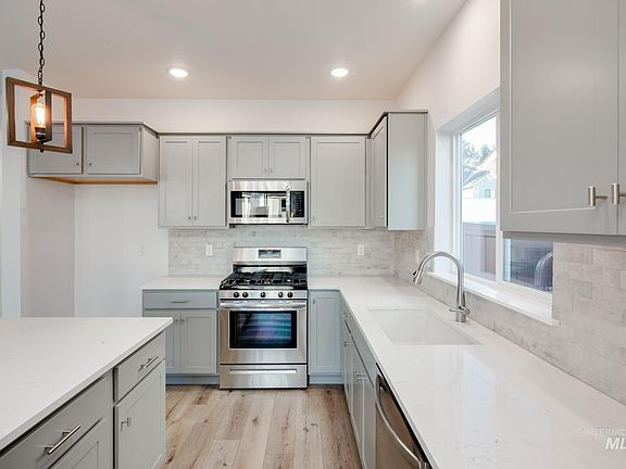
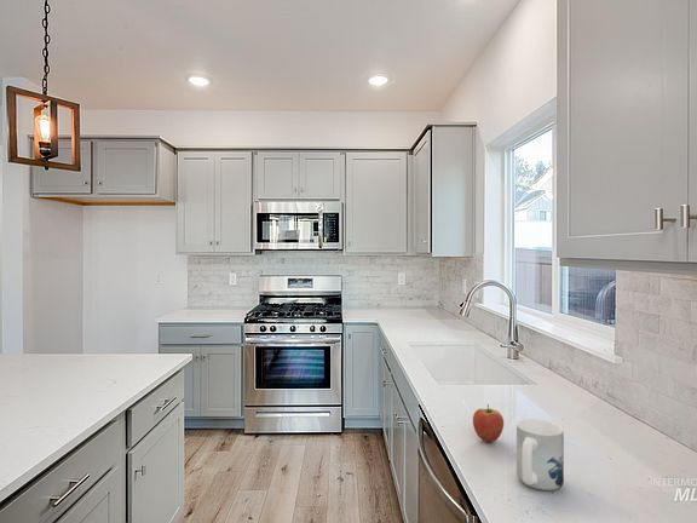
+ mug (540, 455)
+ fruit (488, 421)
